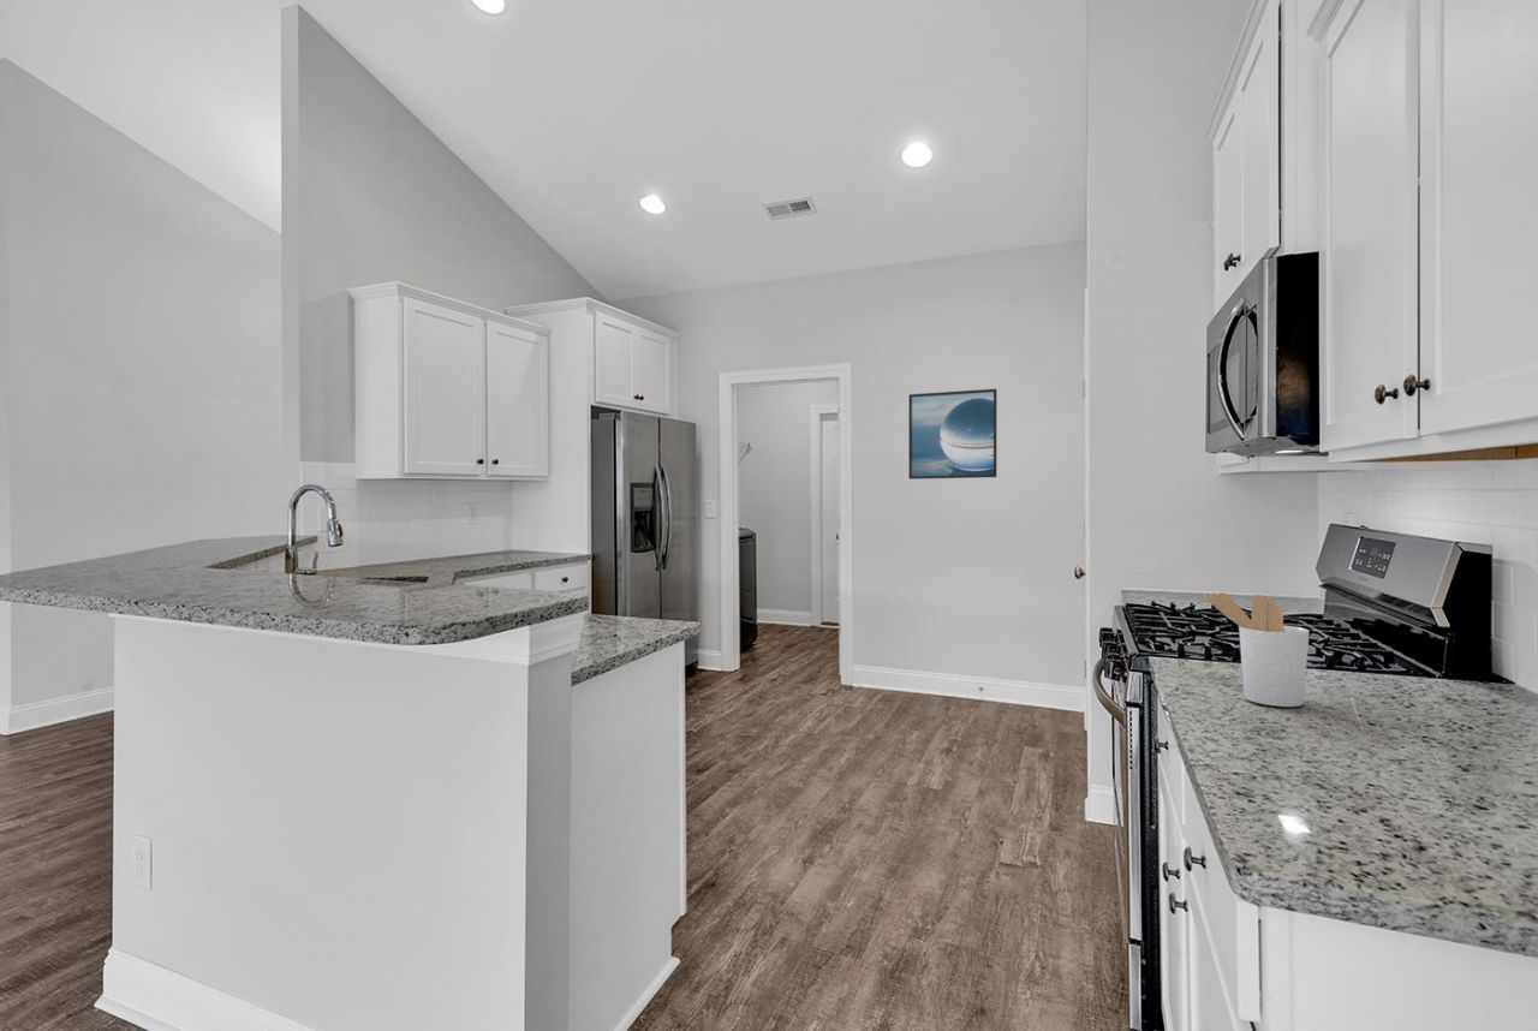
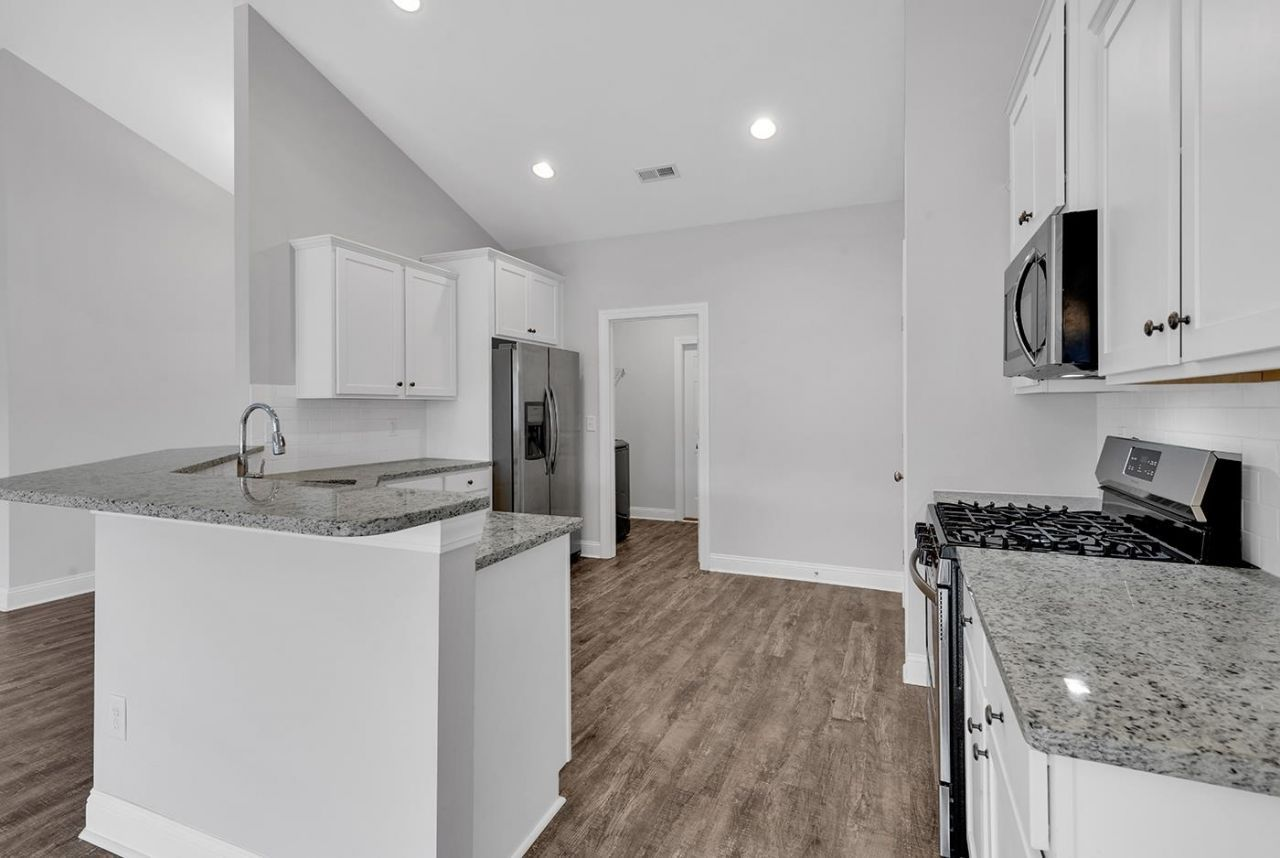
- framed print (952, 435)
- utensil holder (1254, 644)
